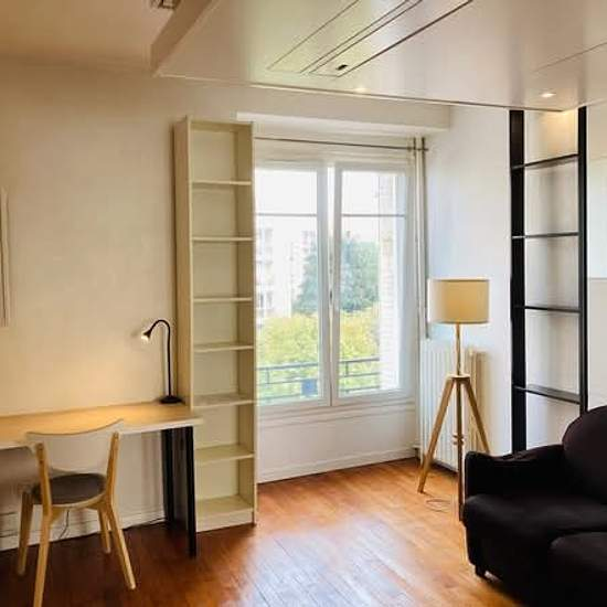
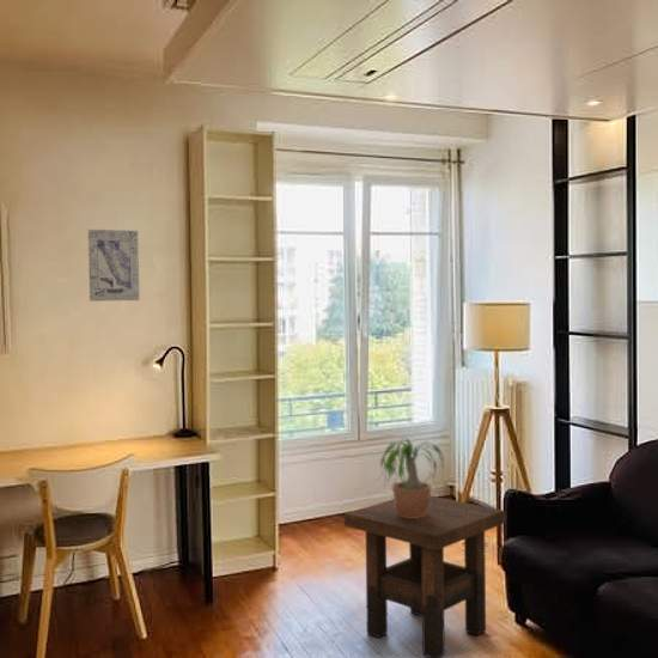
+ side table (425, 572)
+ potted plant (403, 476)
+ wall art (114, 264)
